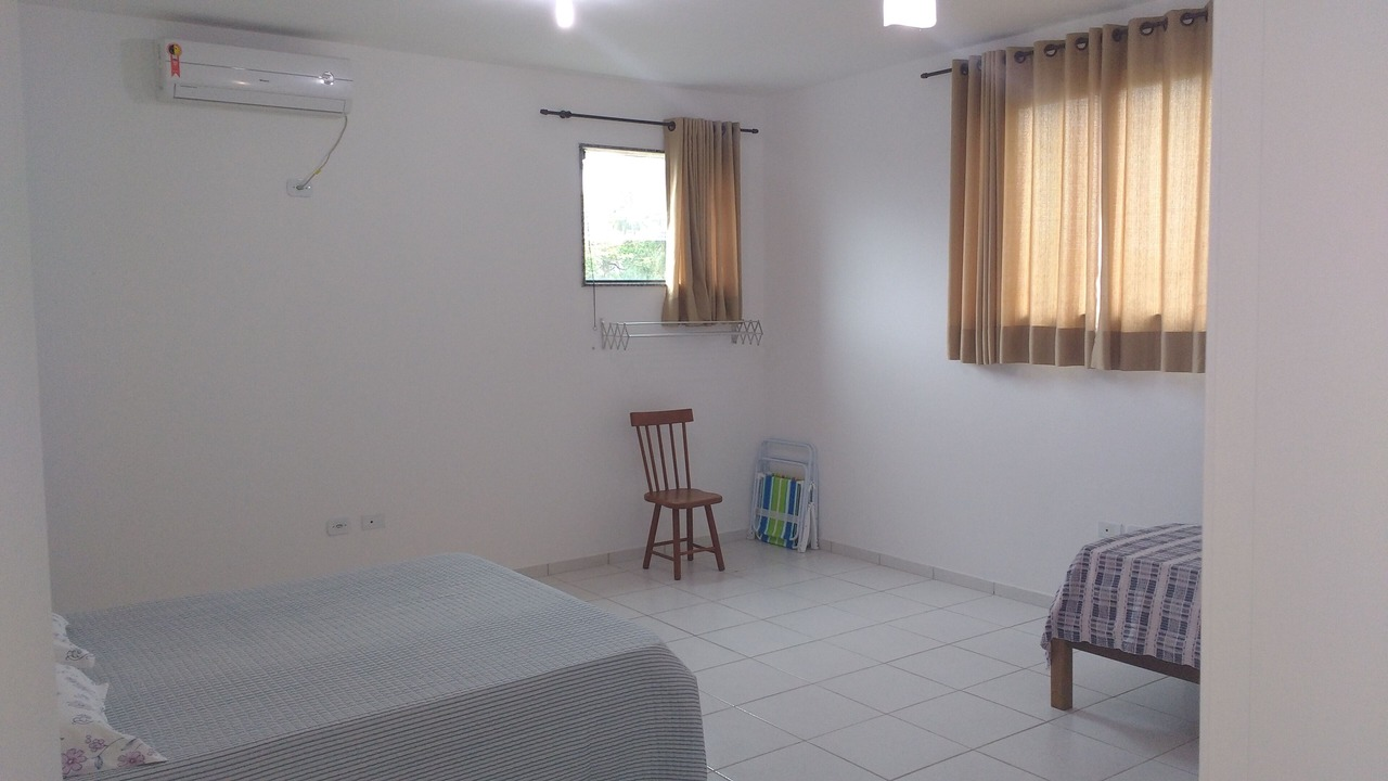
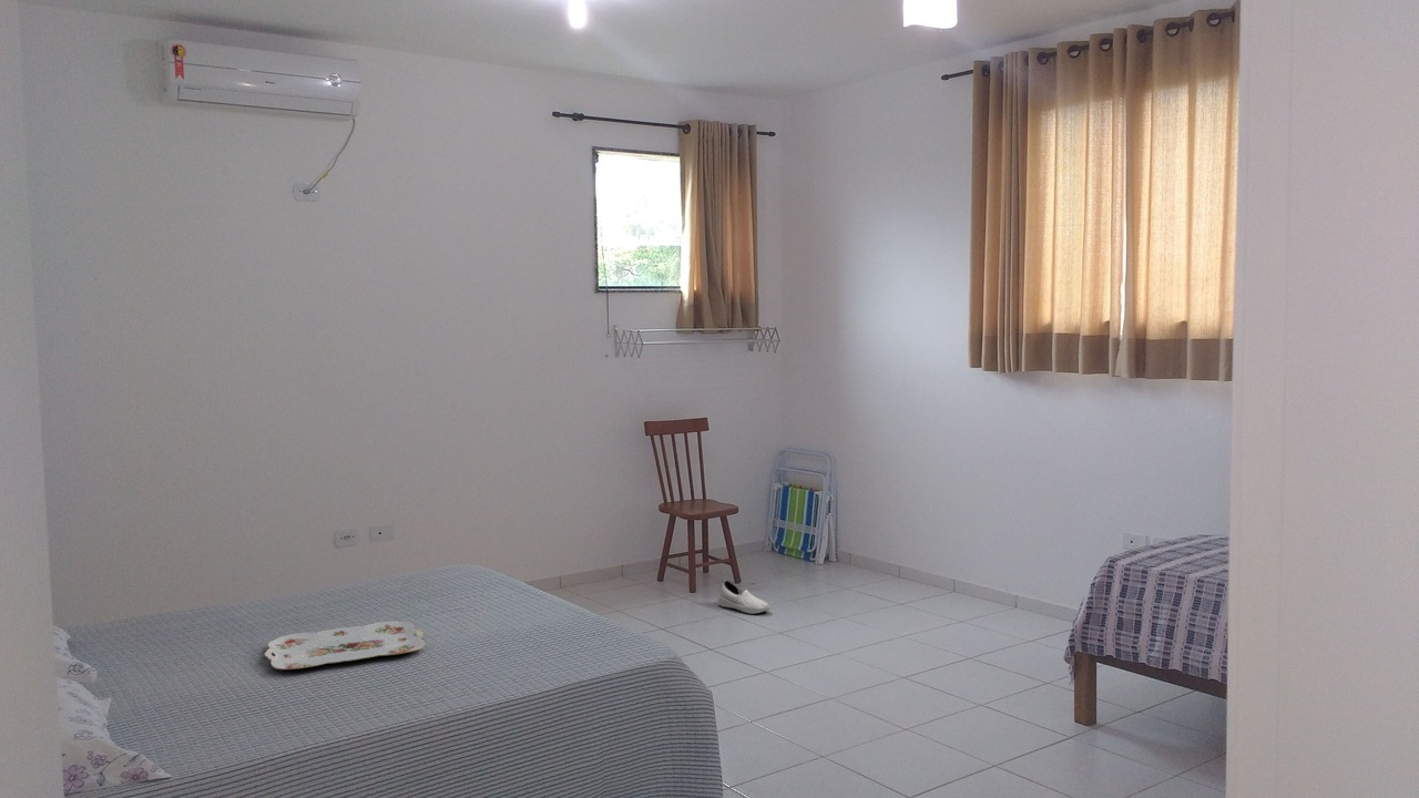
+ serving tray (346, 645)
+ shoe (743, 596)
